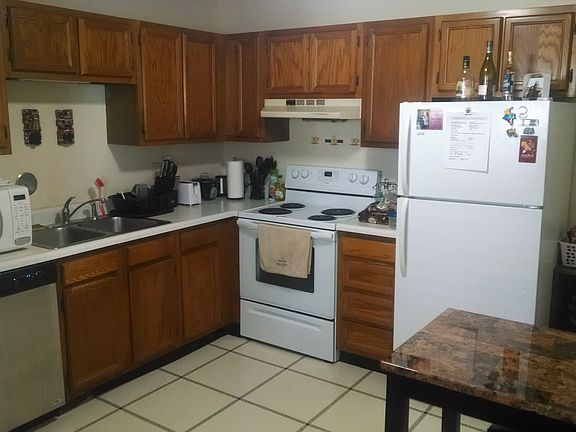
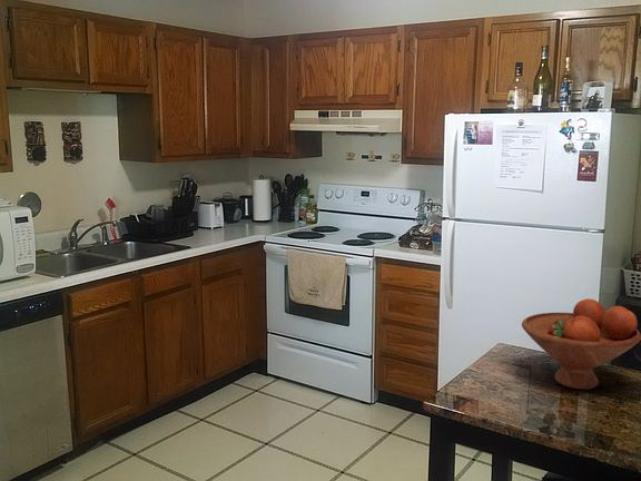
+ fruit bowl (578, 344)
